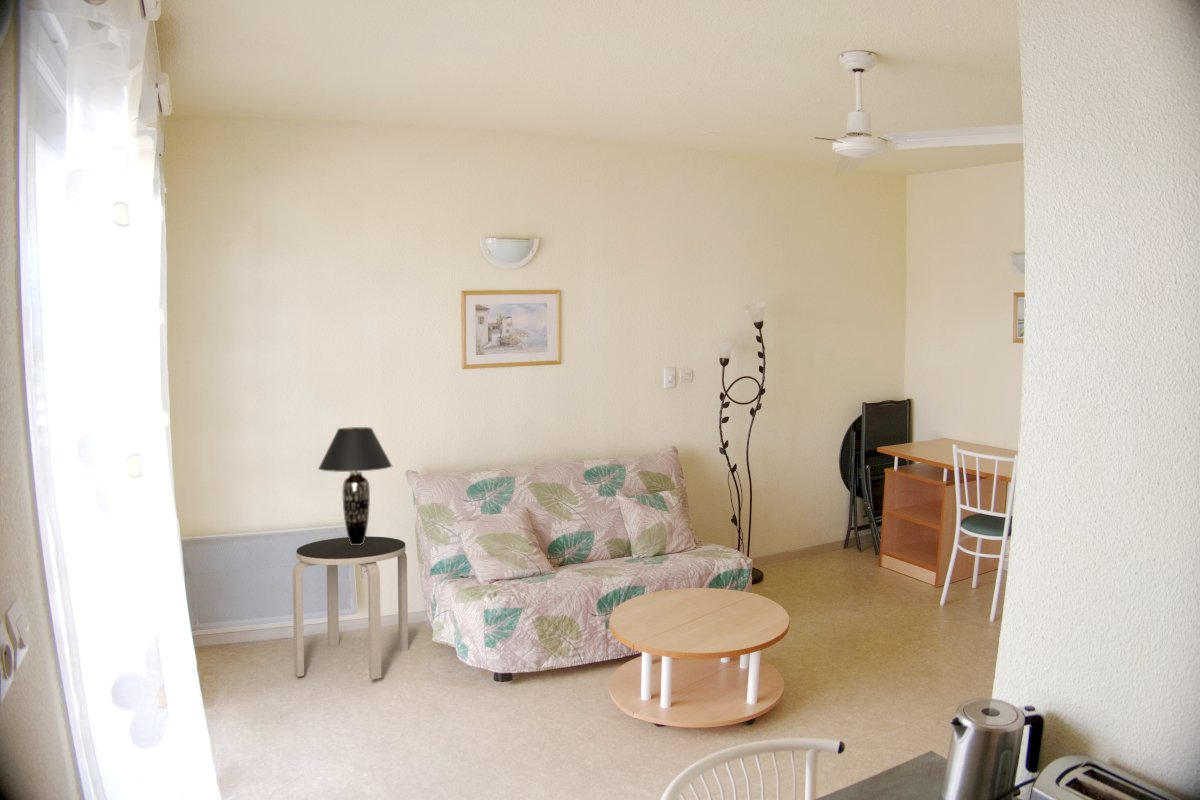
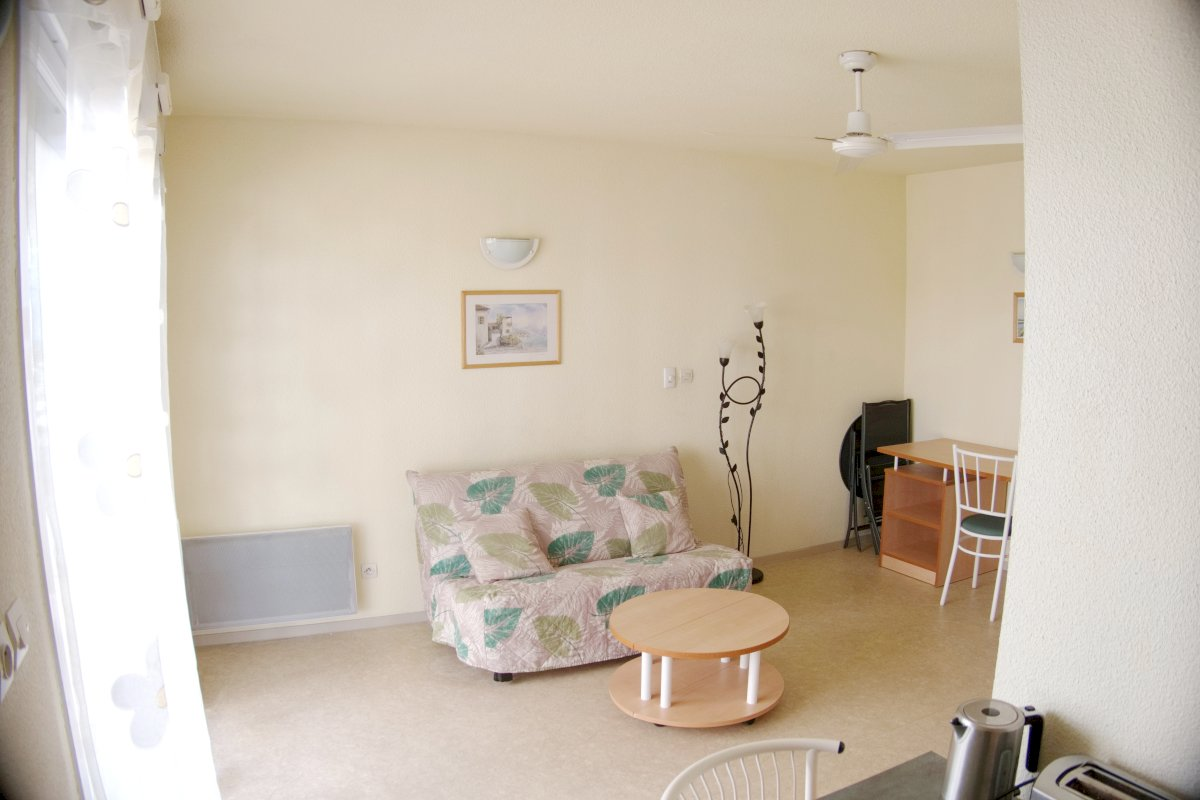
- table lamp (356, 486)
- side table (337, 604)
